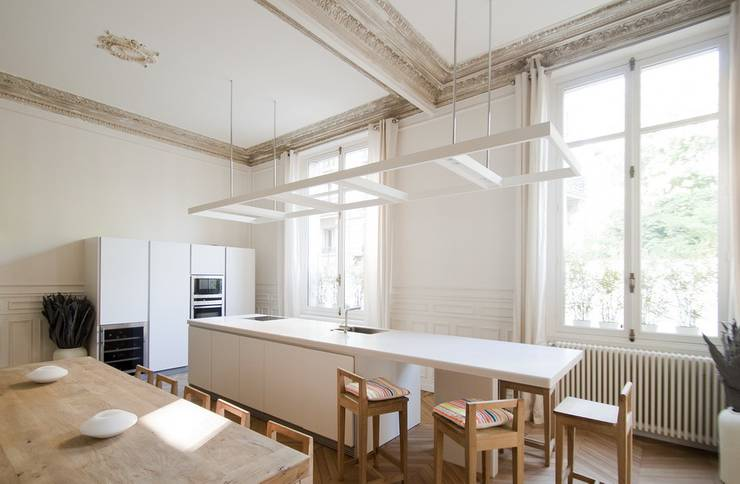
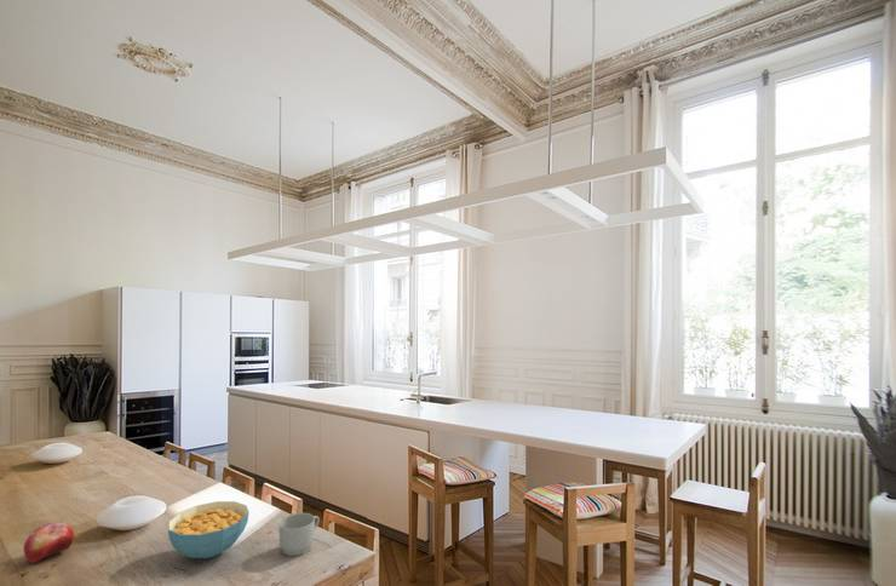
+ mug (300, 533)
+ cereal bowl (208, 534)
+ fruit (48, 540)
